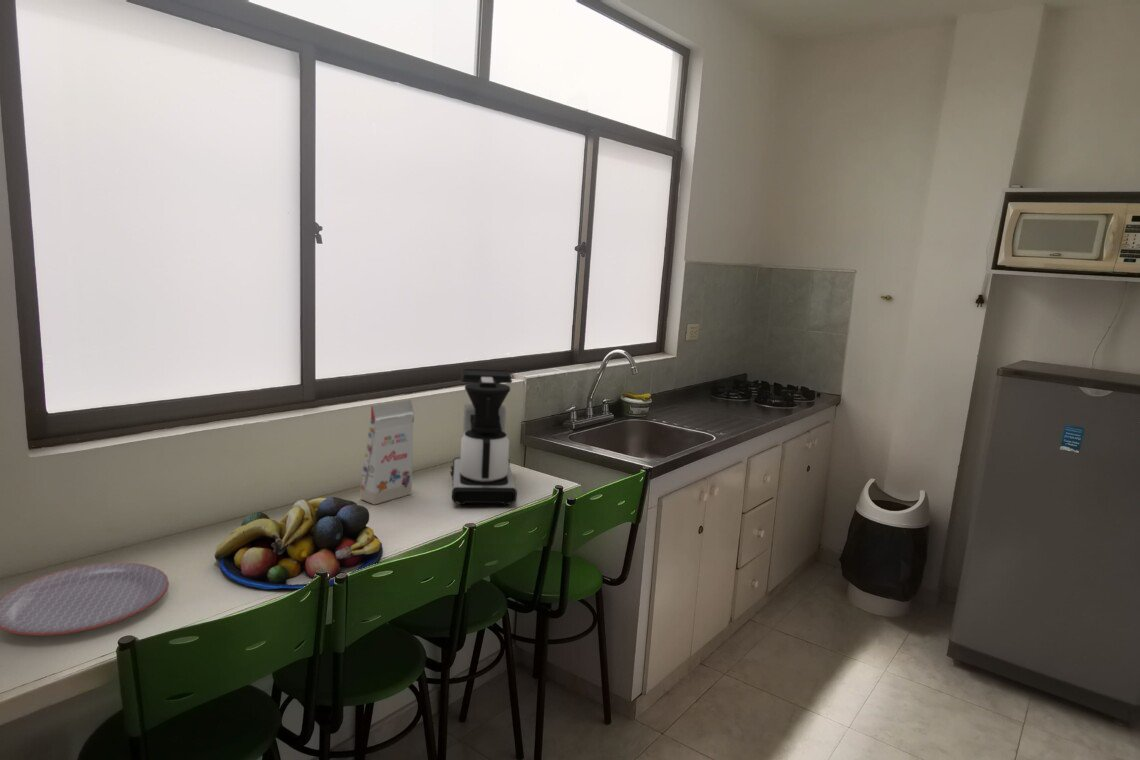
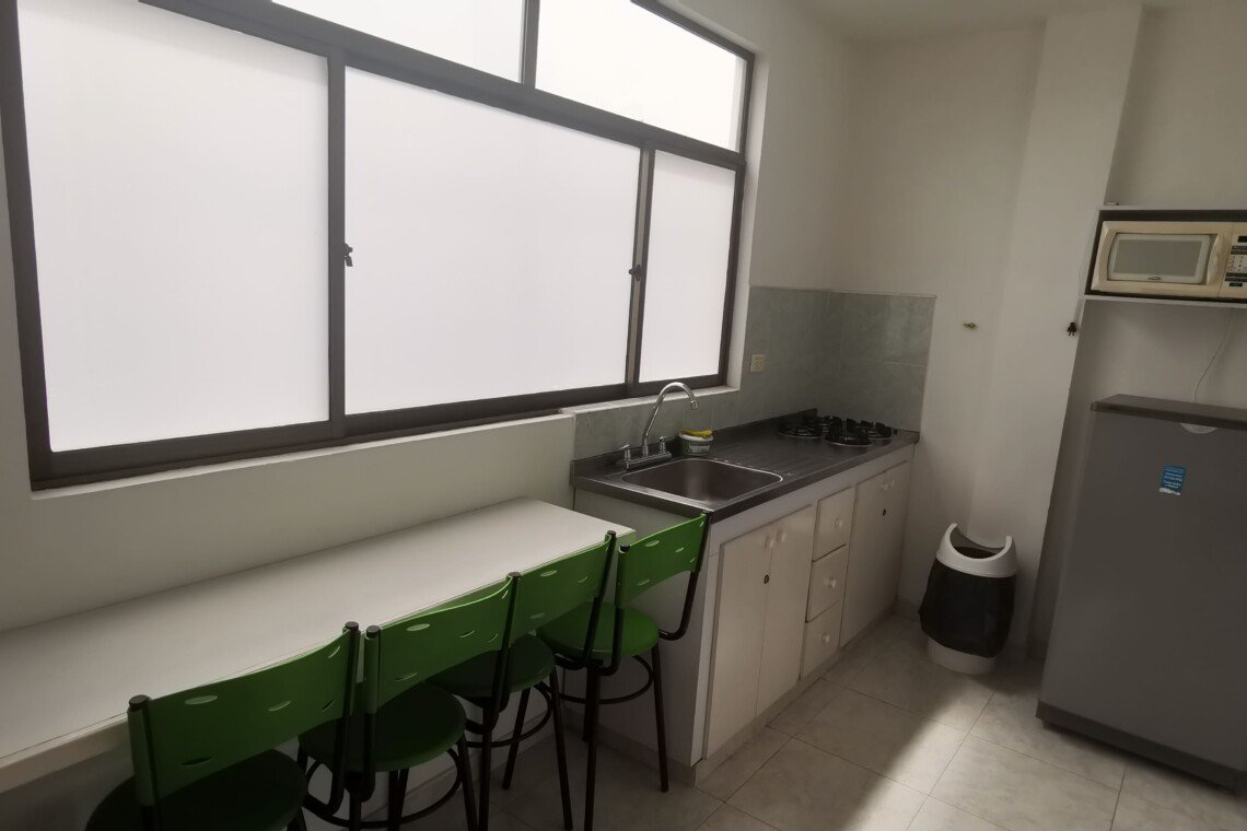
- gift box (387, 449)
- plate (85, 599)
- fruit bowl (303, 530)
- coffee maker (484, 434)
